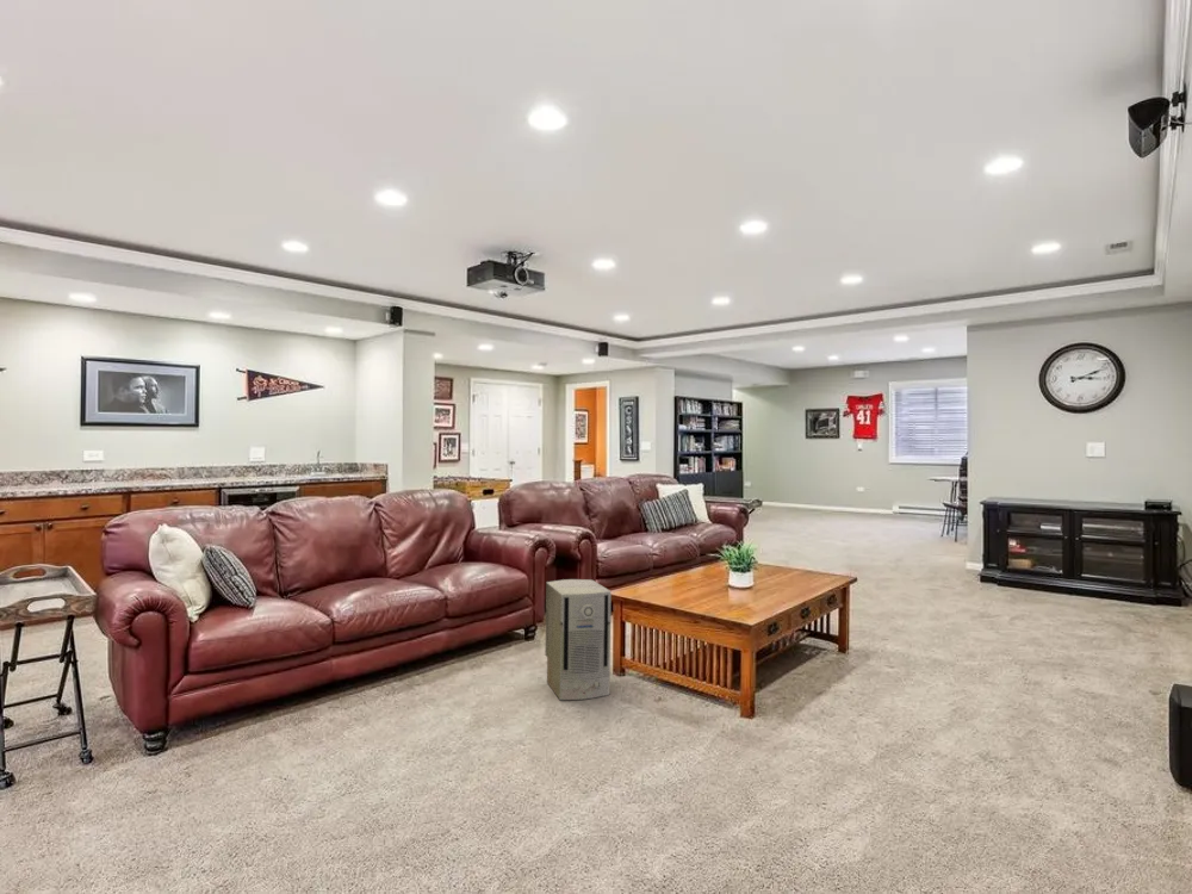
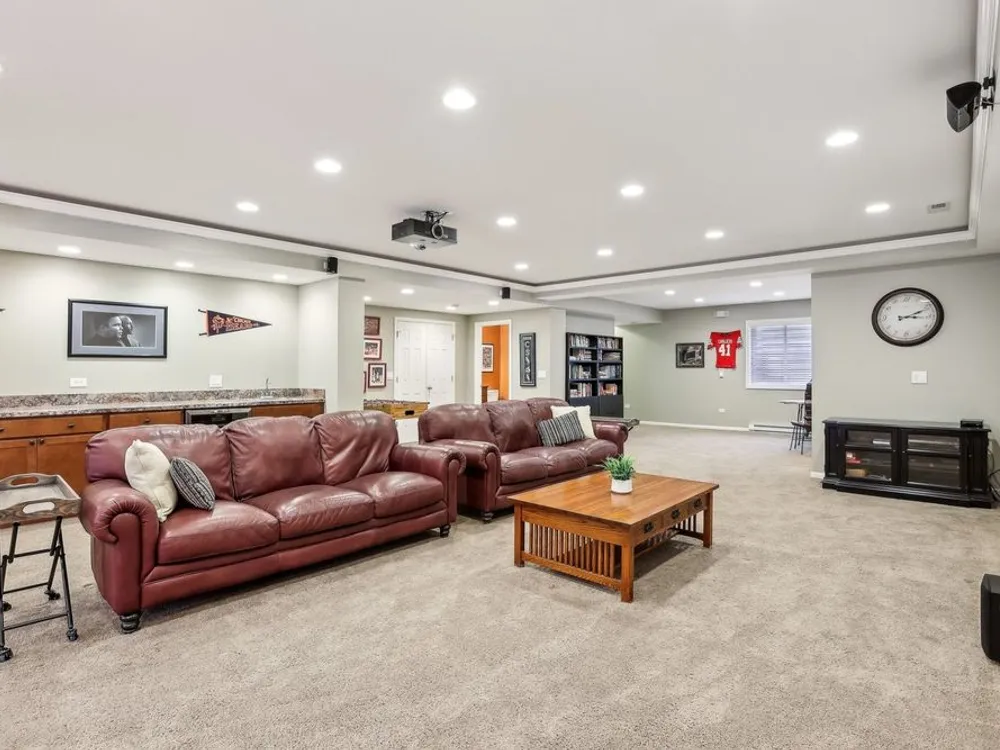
- air purifier (577, 637)
